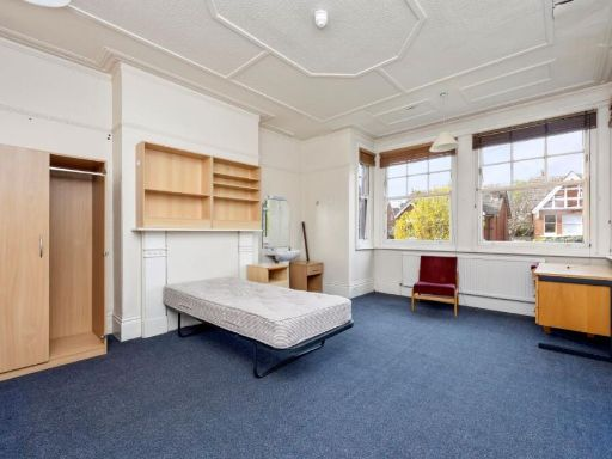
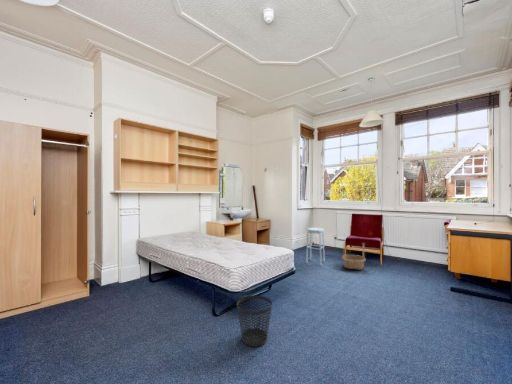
+ wastebasket (254, 321)
+ stool (315, 245)
+ basket (353, 255)
